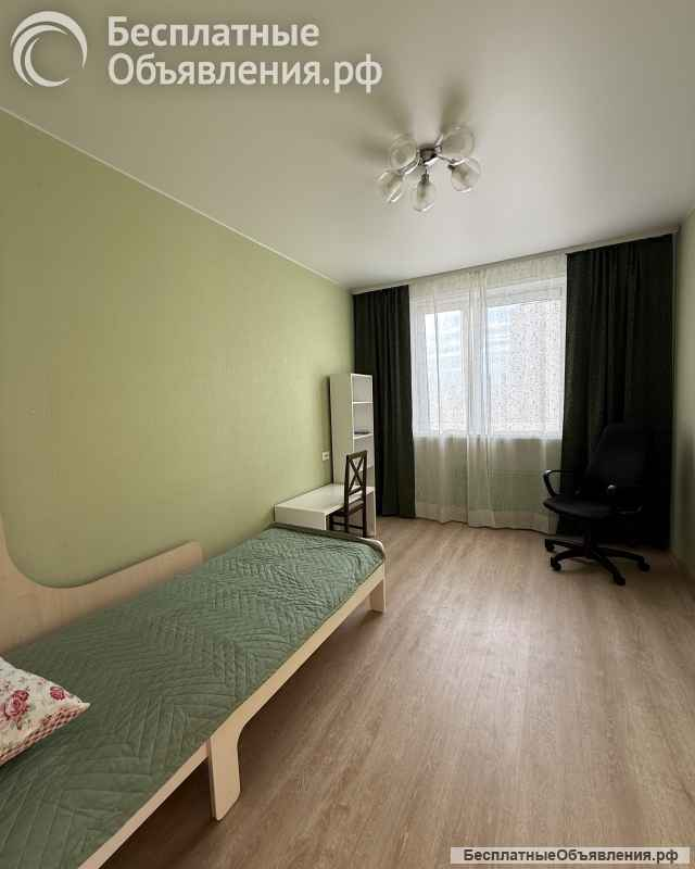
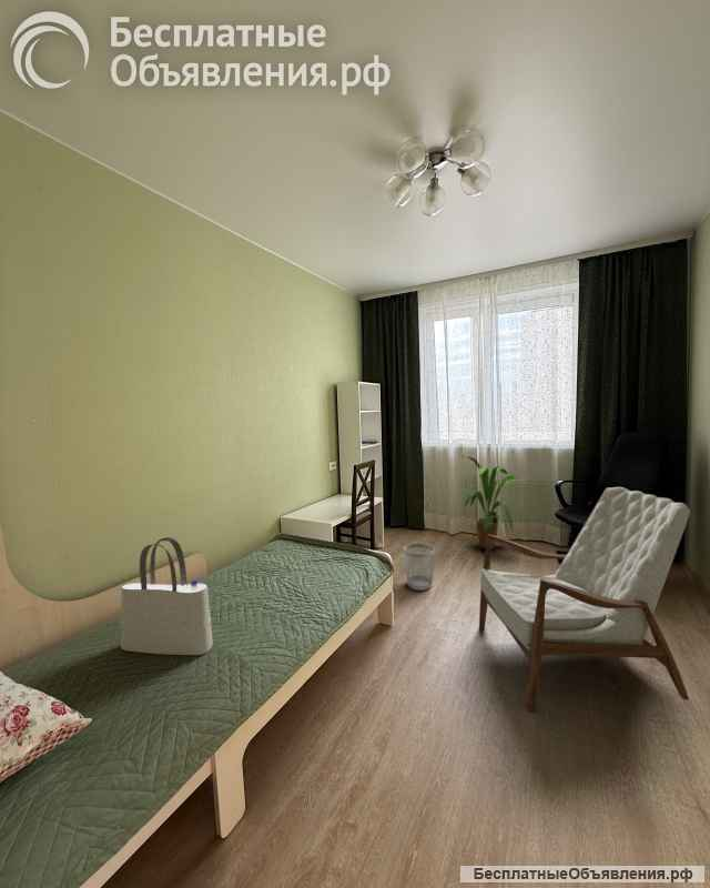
+ house plant (496, 502)
+ tote bag (163, 594)
+ armchair (577, 578)
+ wastebasket (418, 566)
